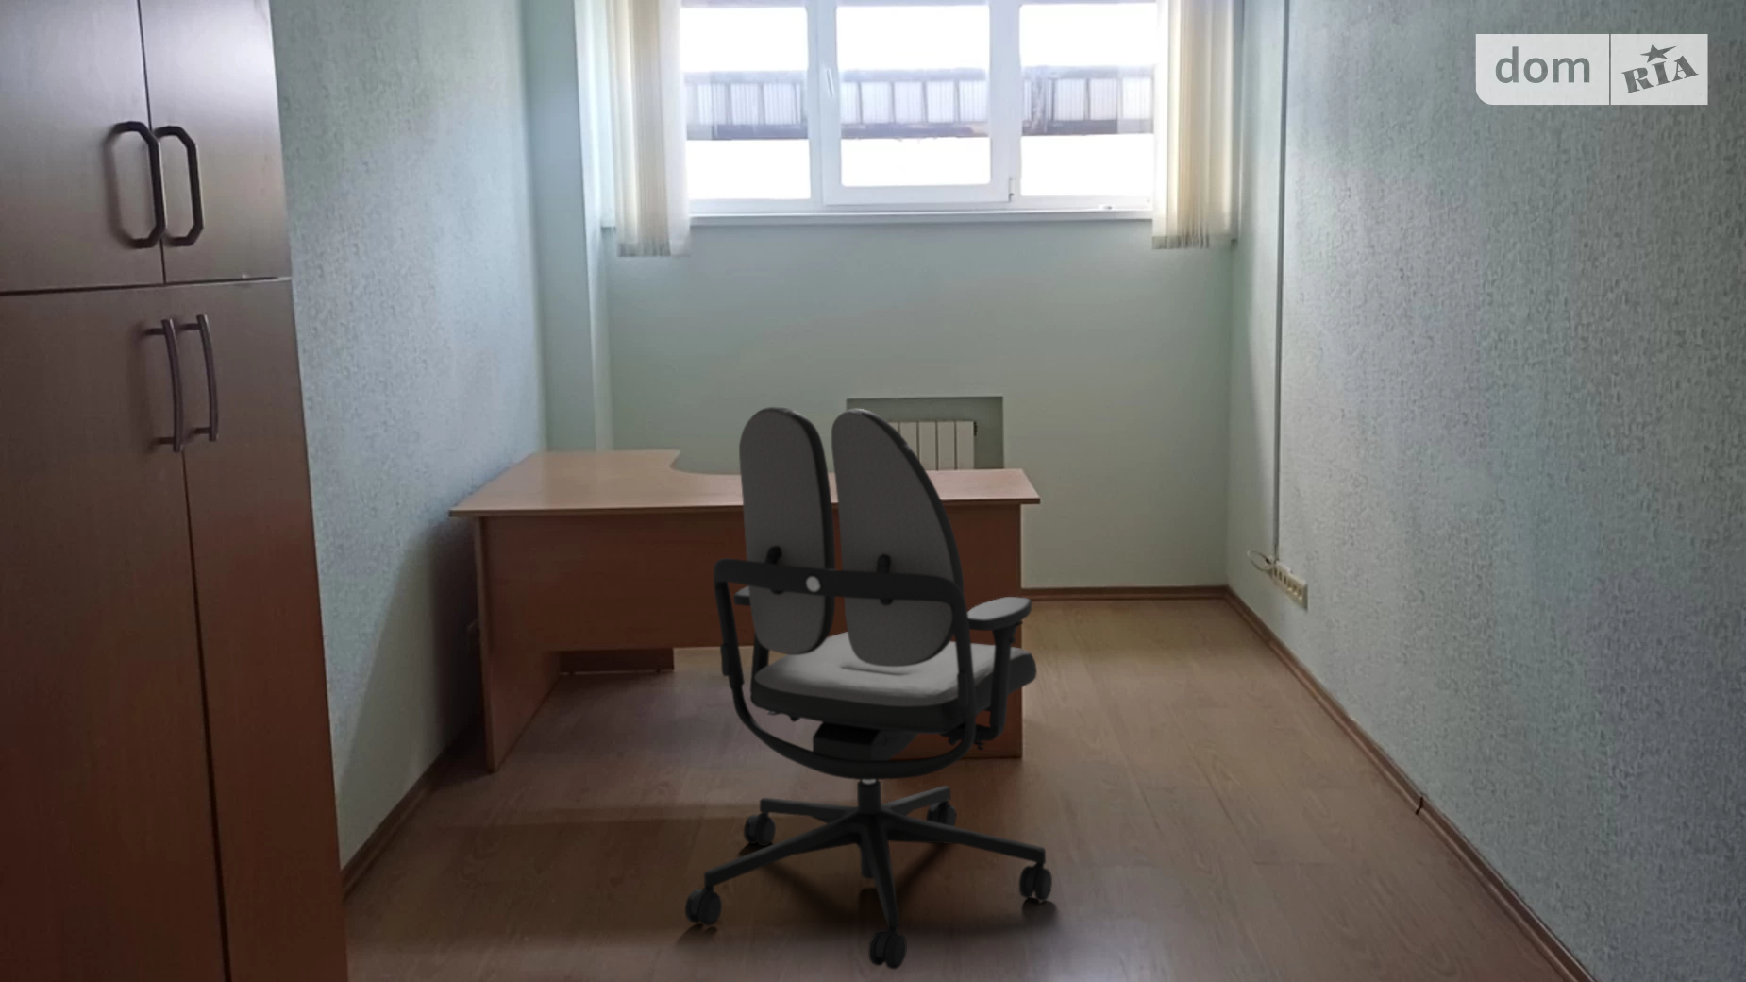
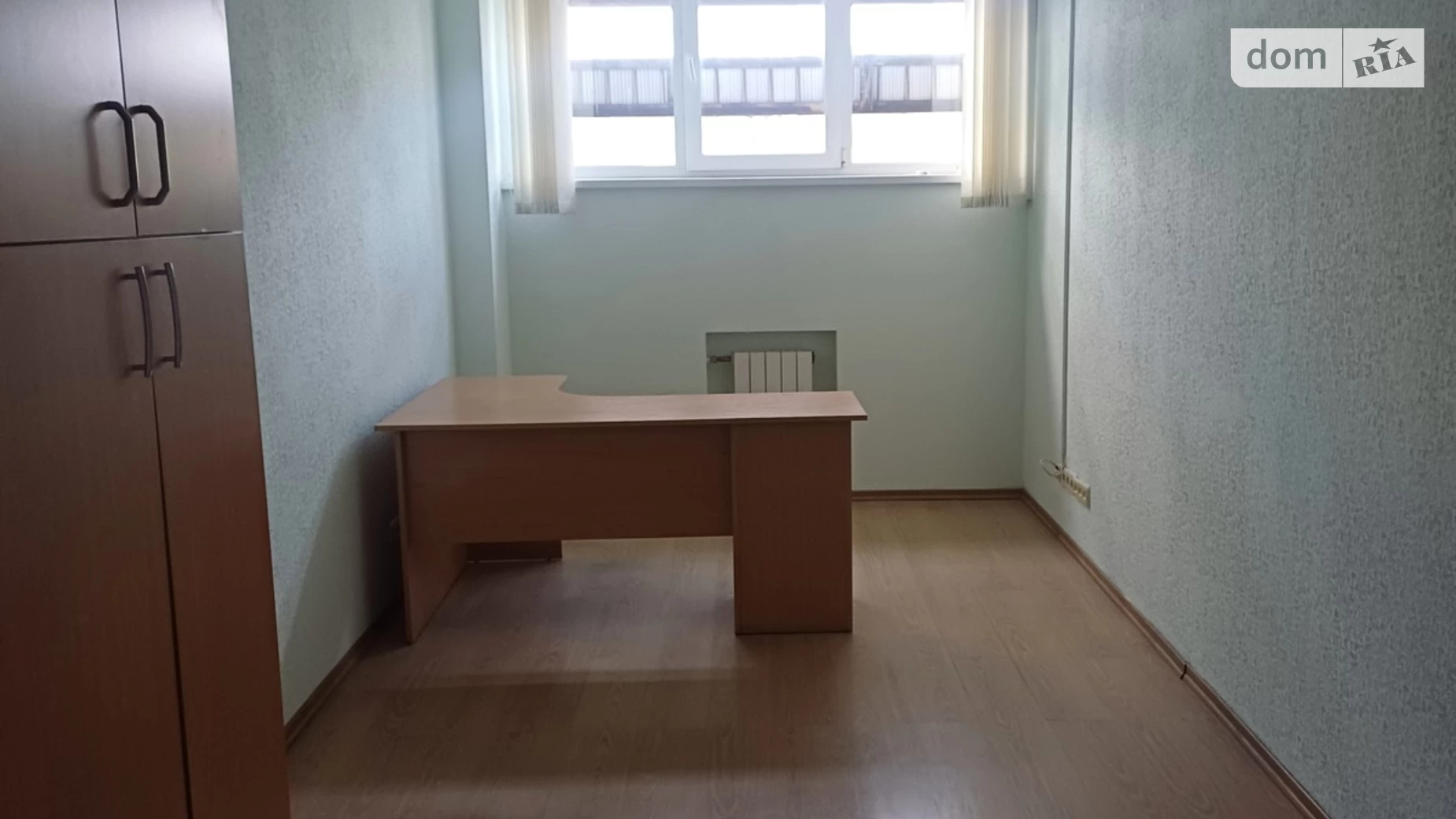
- office chair (869, 646)
